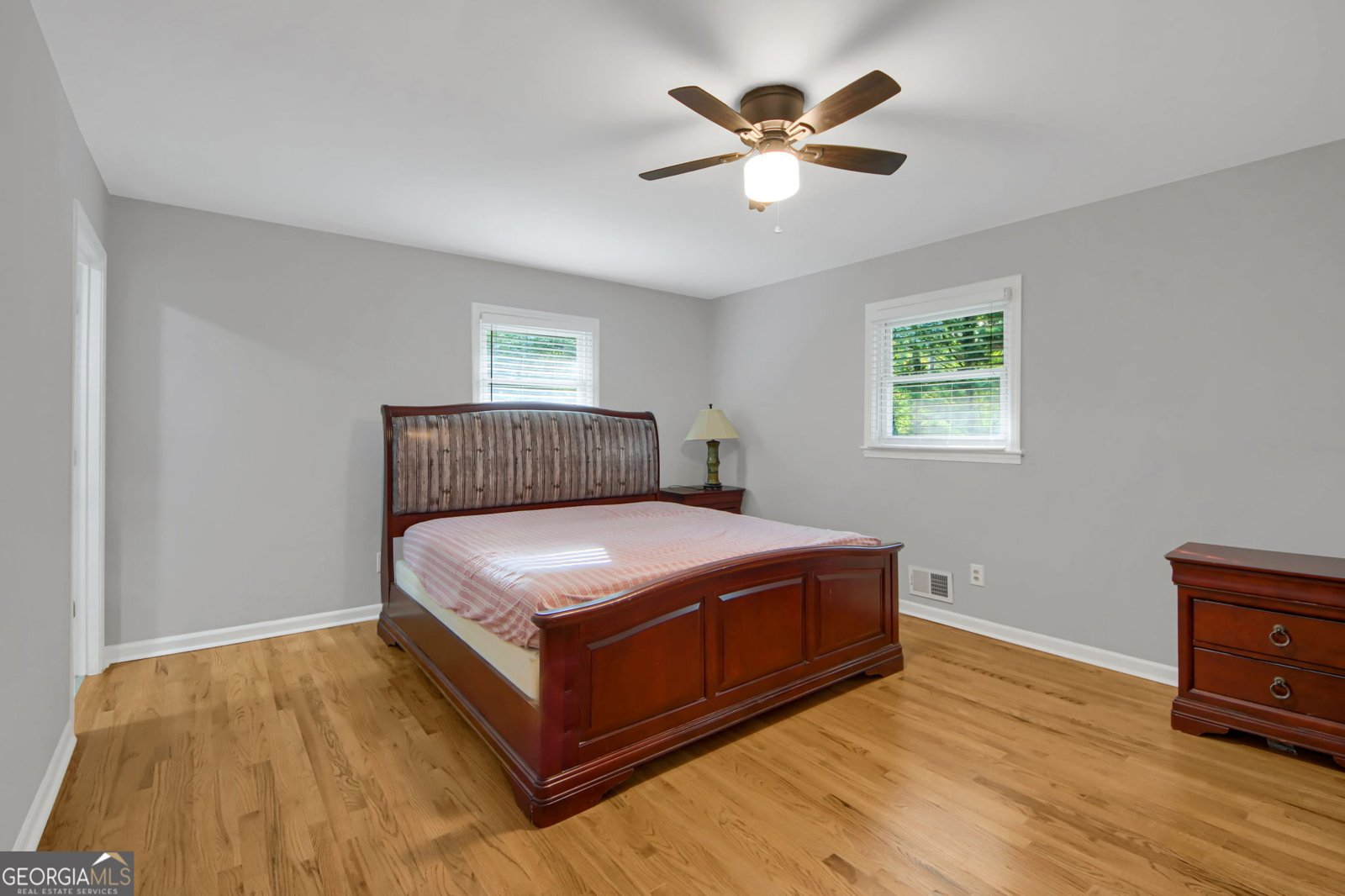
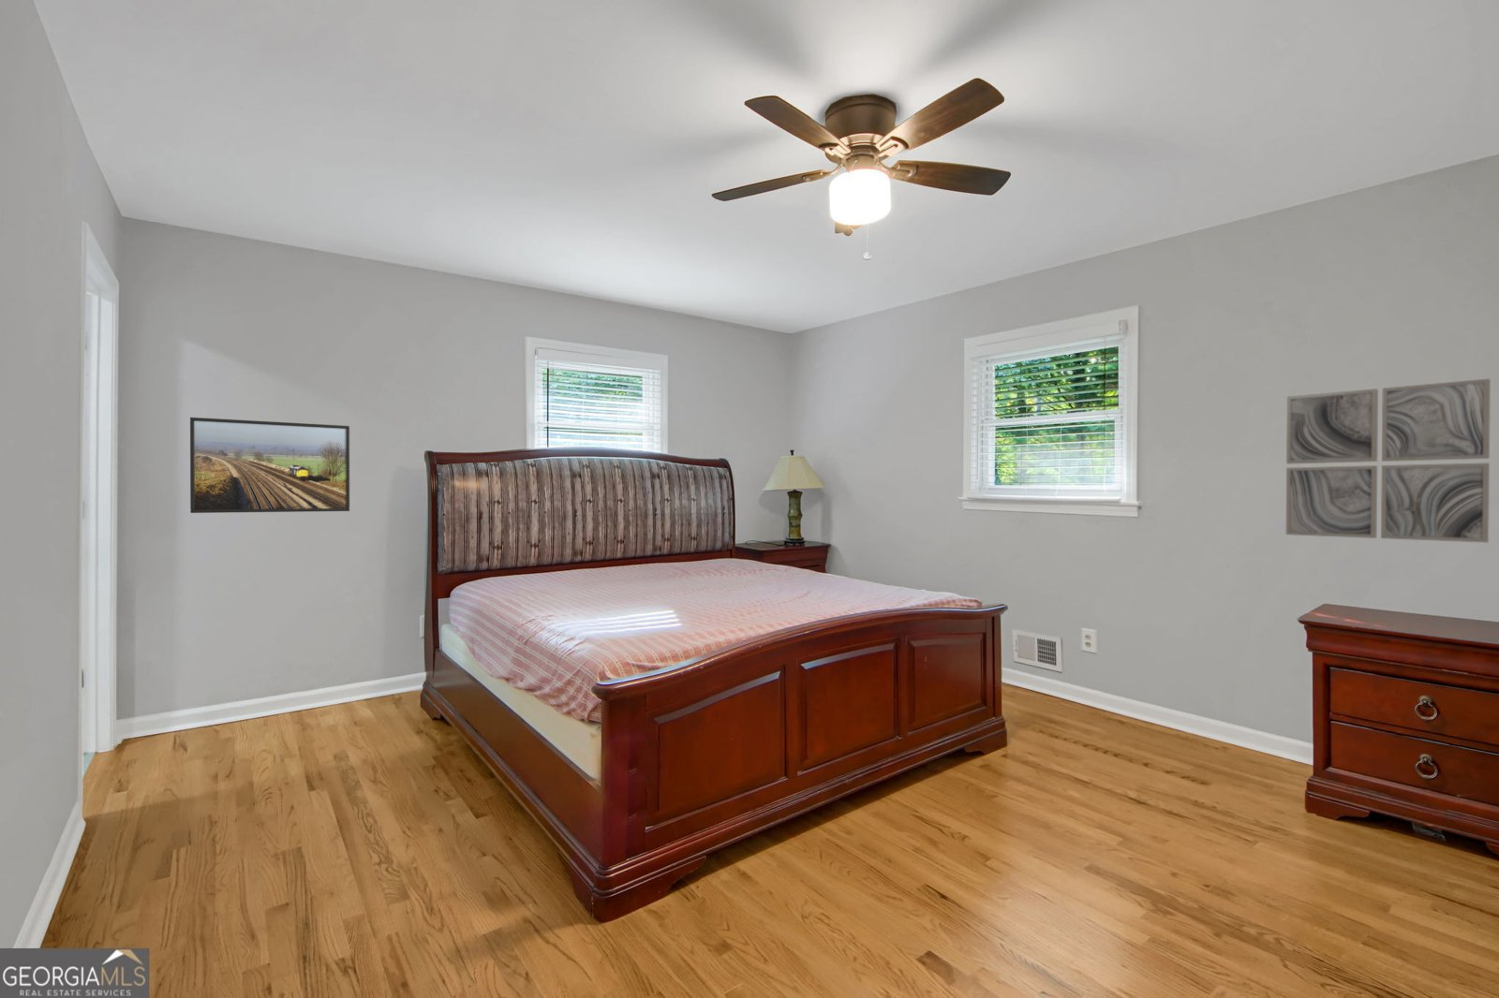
+ wall art (1382, 466)
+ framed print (274, 467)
